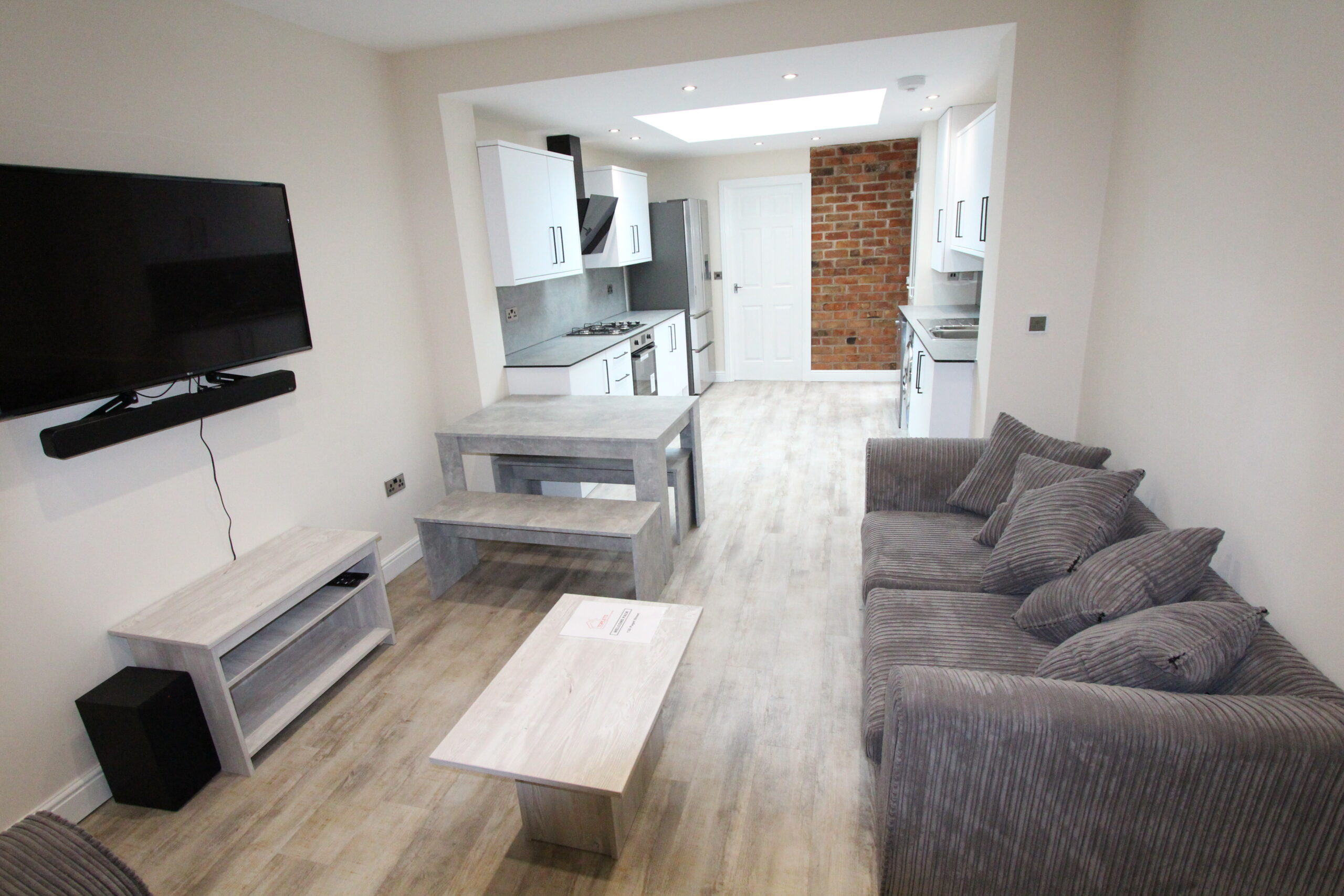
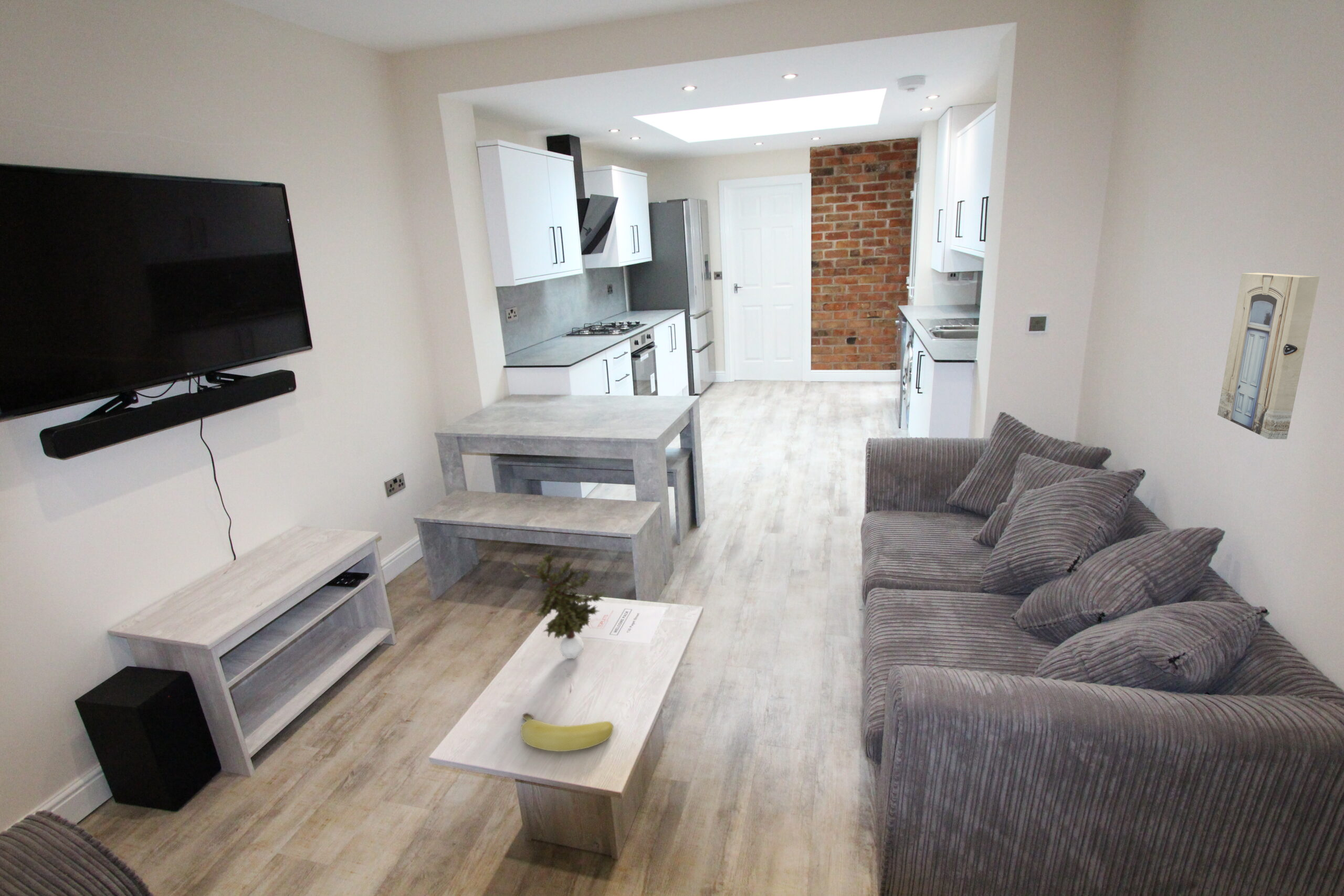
+ banana (565, 726)
+ potted plant (557, 605)
+ wall art (1263, 353)
